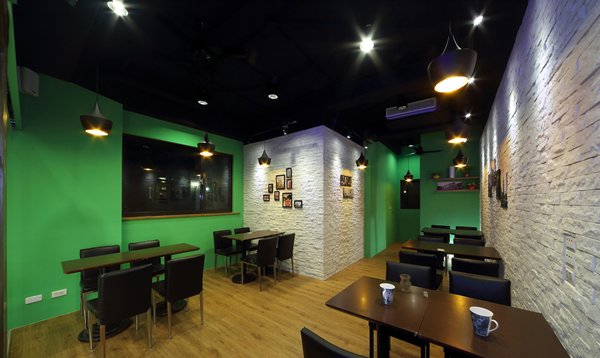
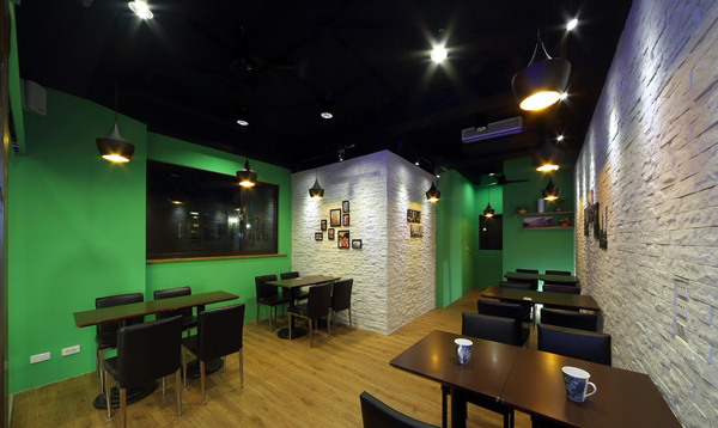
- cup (410, 284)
